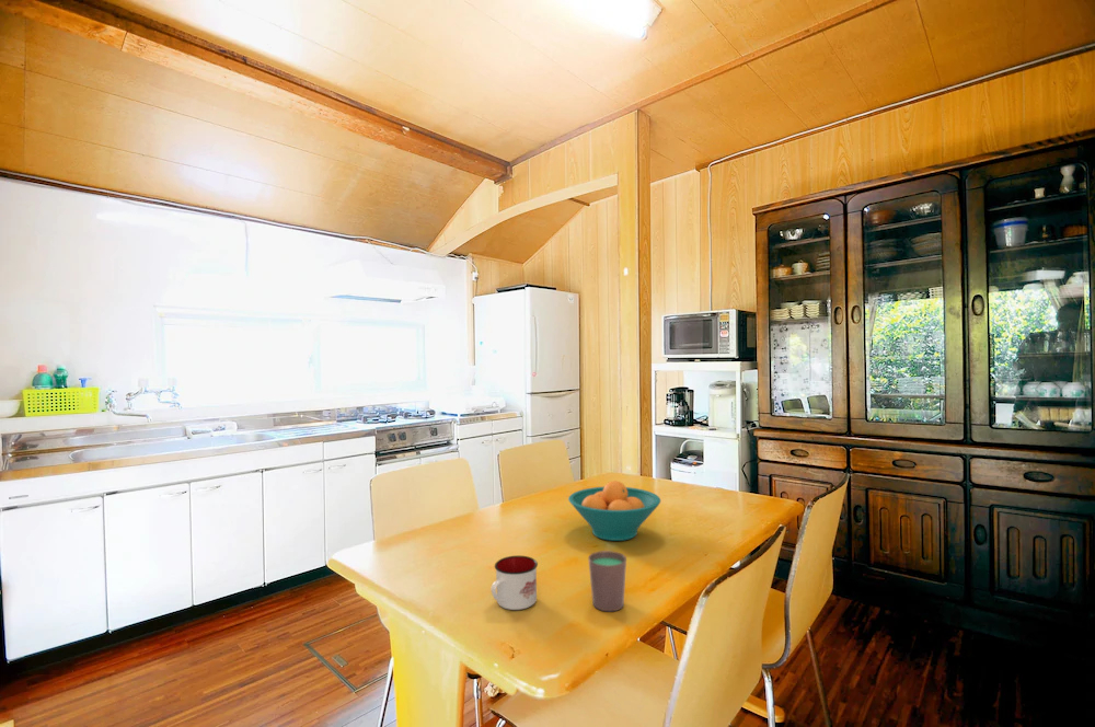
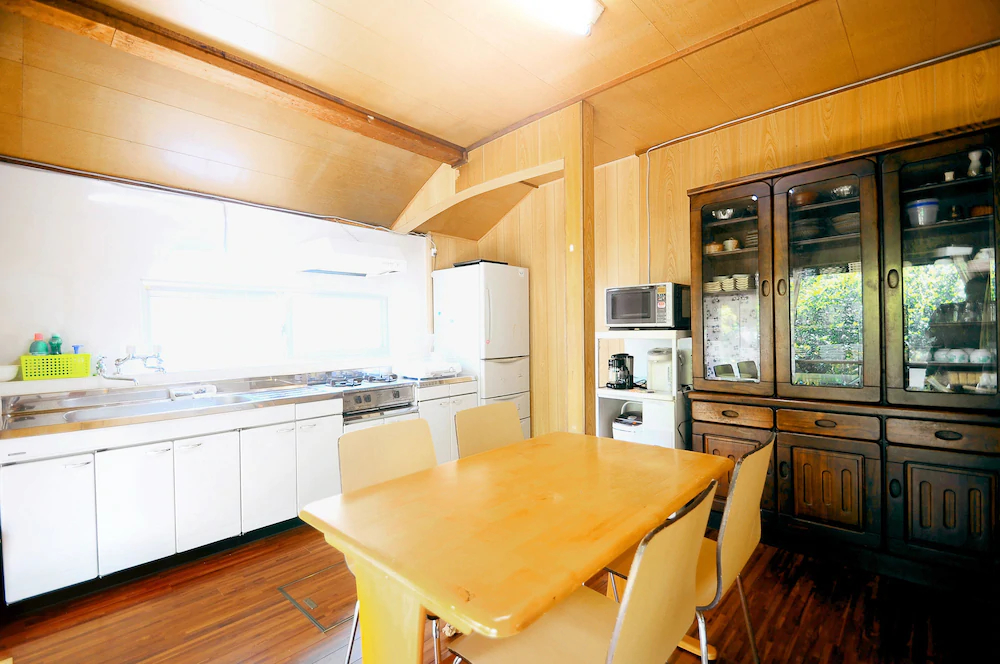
- mug (512, 584)
- fruit bowl (613, 507)
- cup (608, 580)
